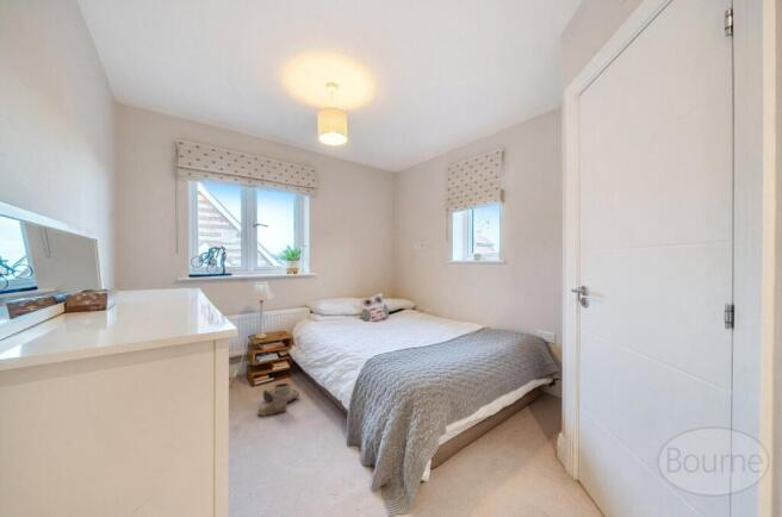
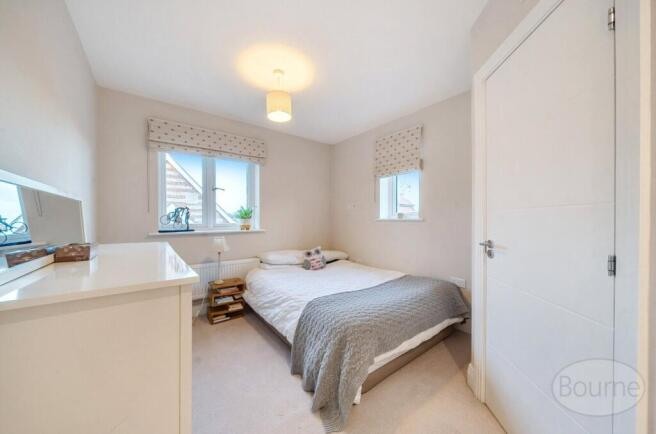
- boots (278, 392)
